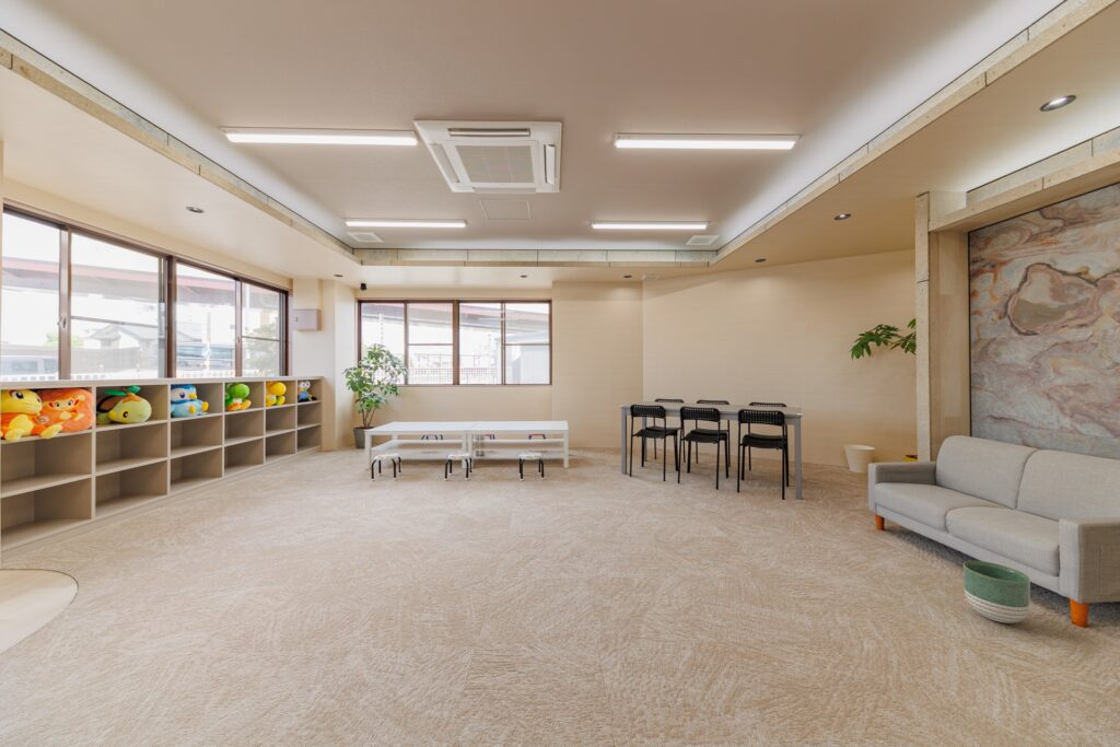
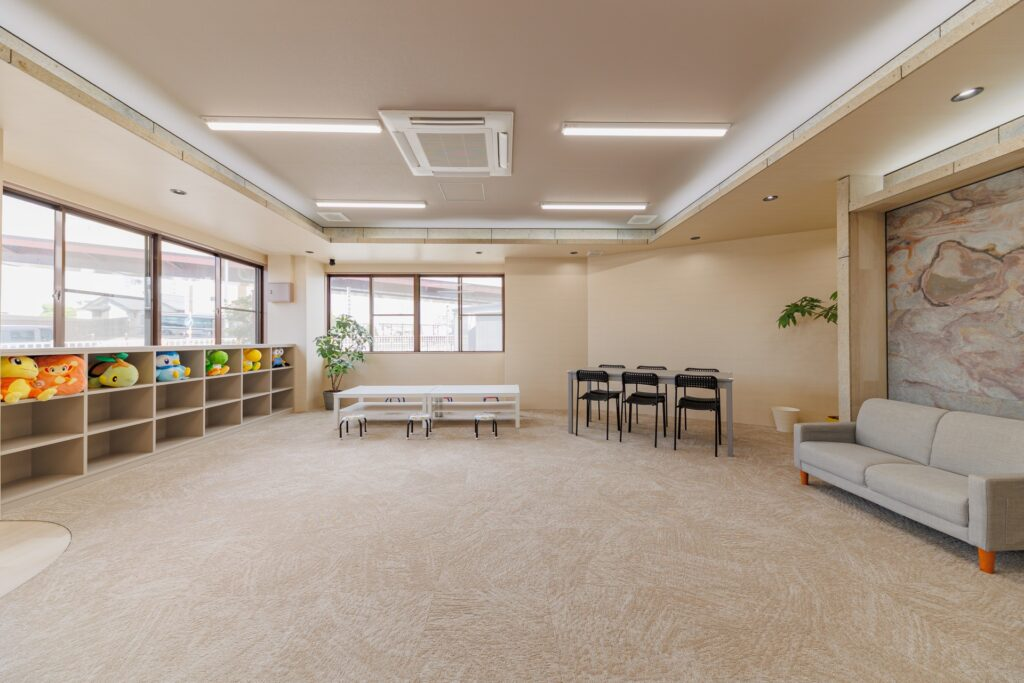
- planter (995, 594)
